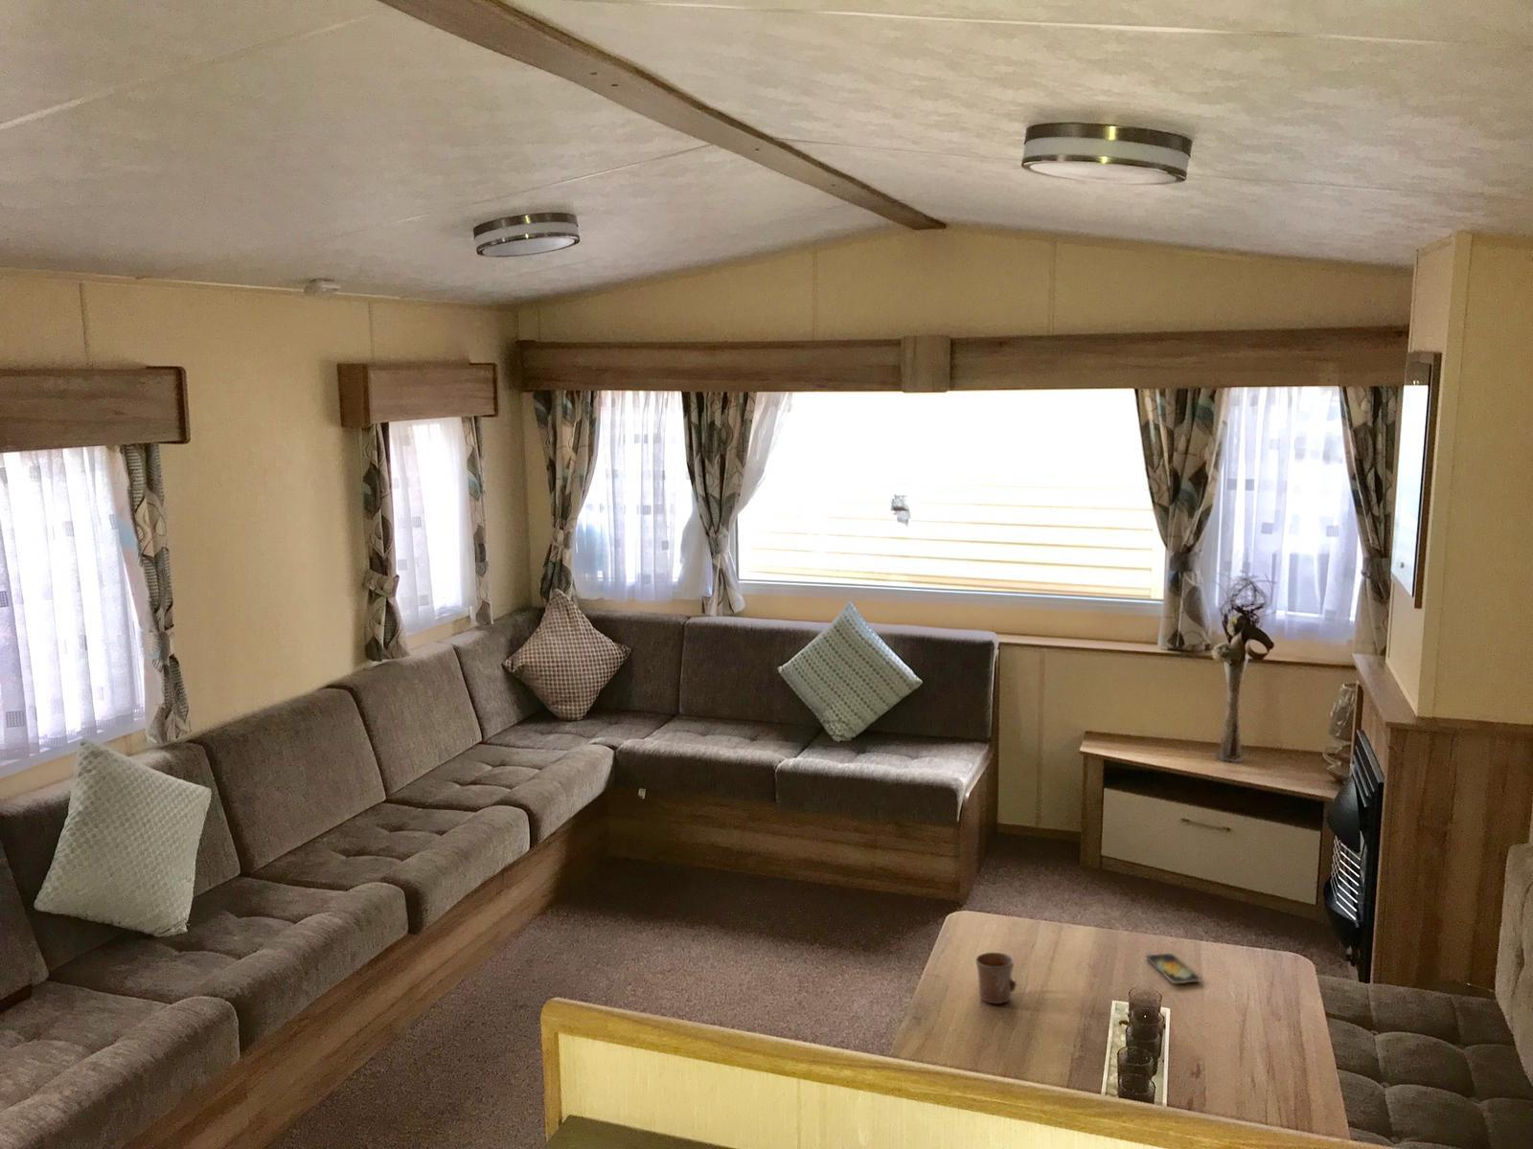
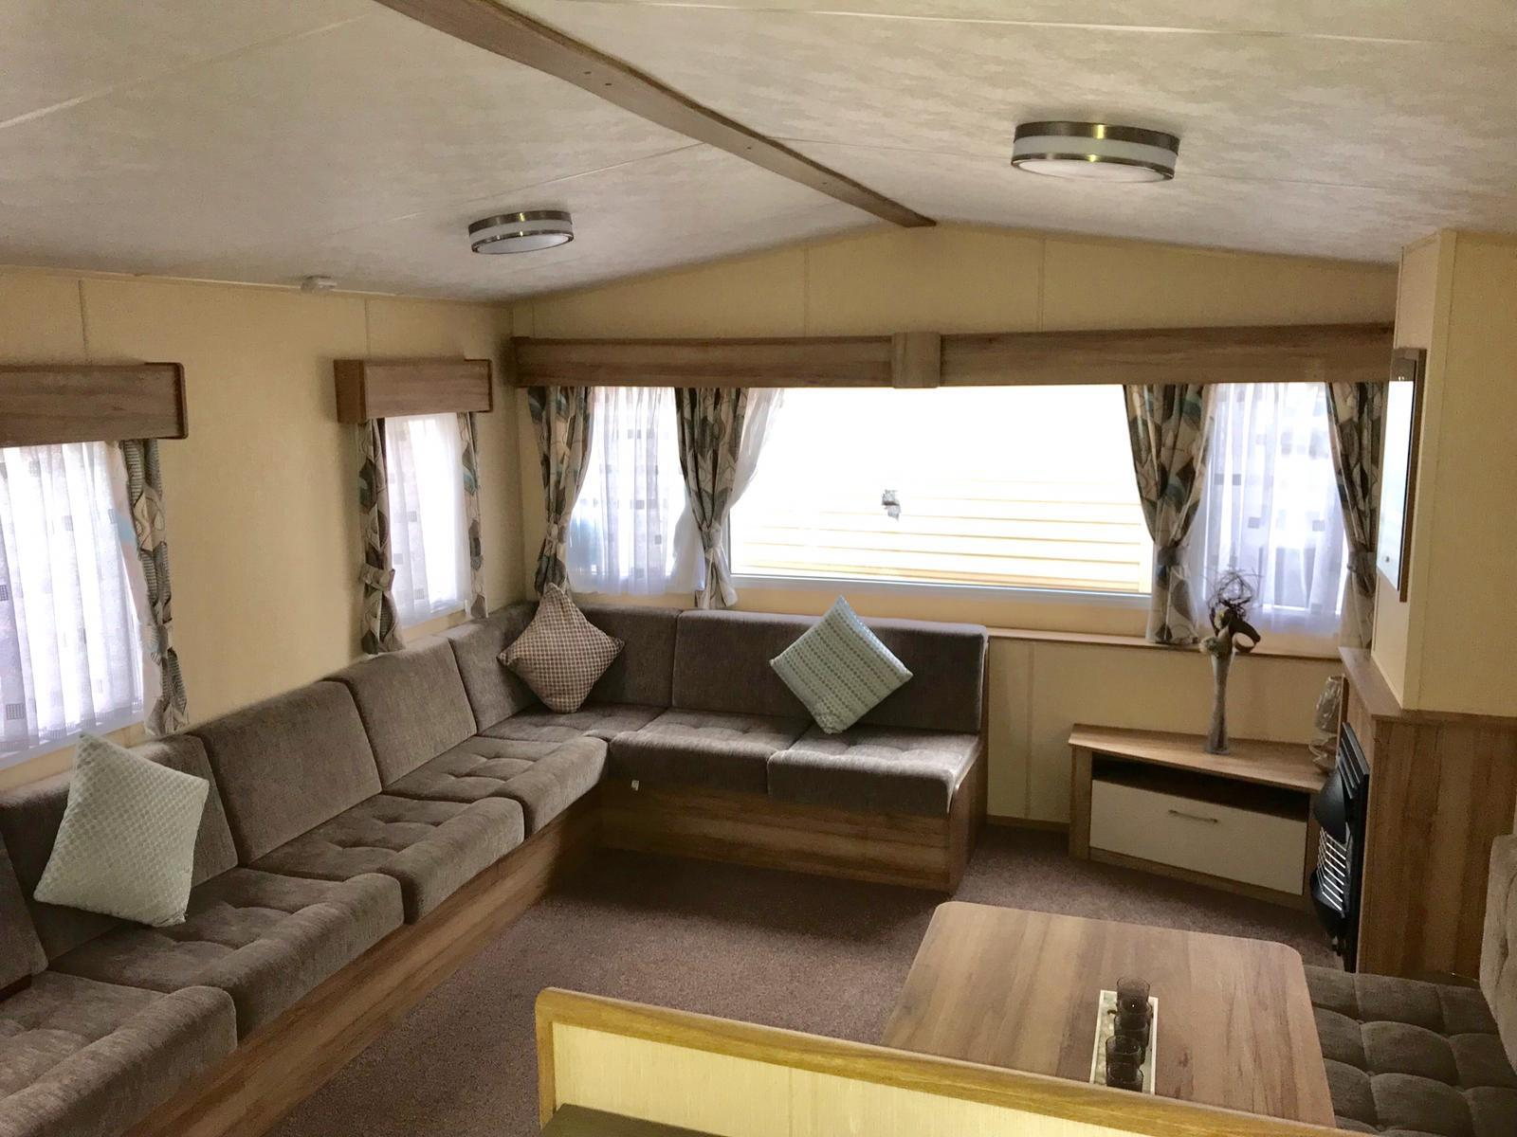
- mug (997, 975)
- smartphone (1172, 968)
